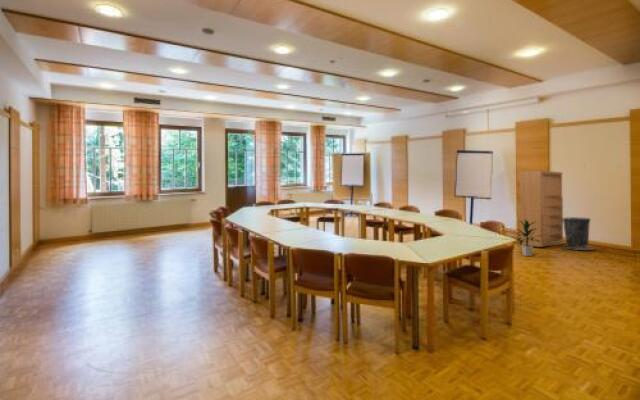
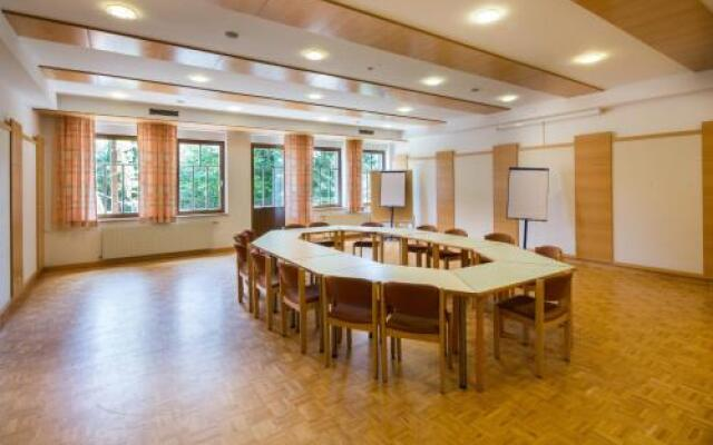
- bookshelf (541, 208)
- trash can (577, 232)
- indoor plant (527, 236)
